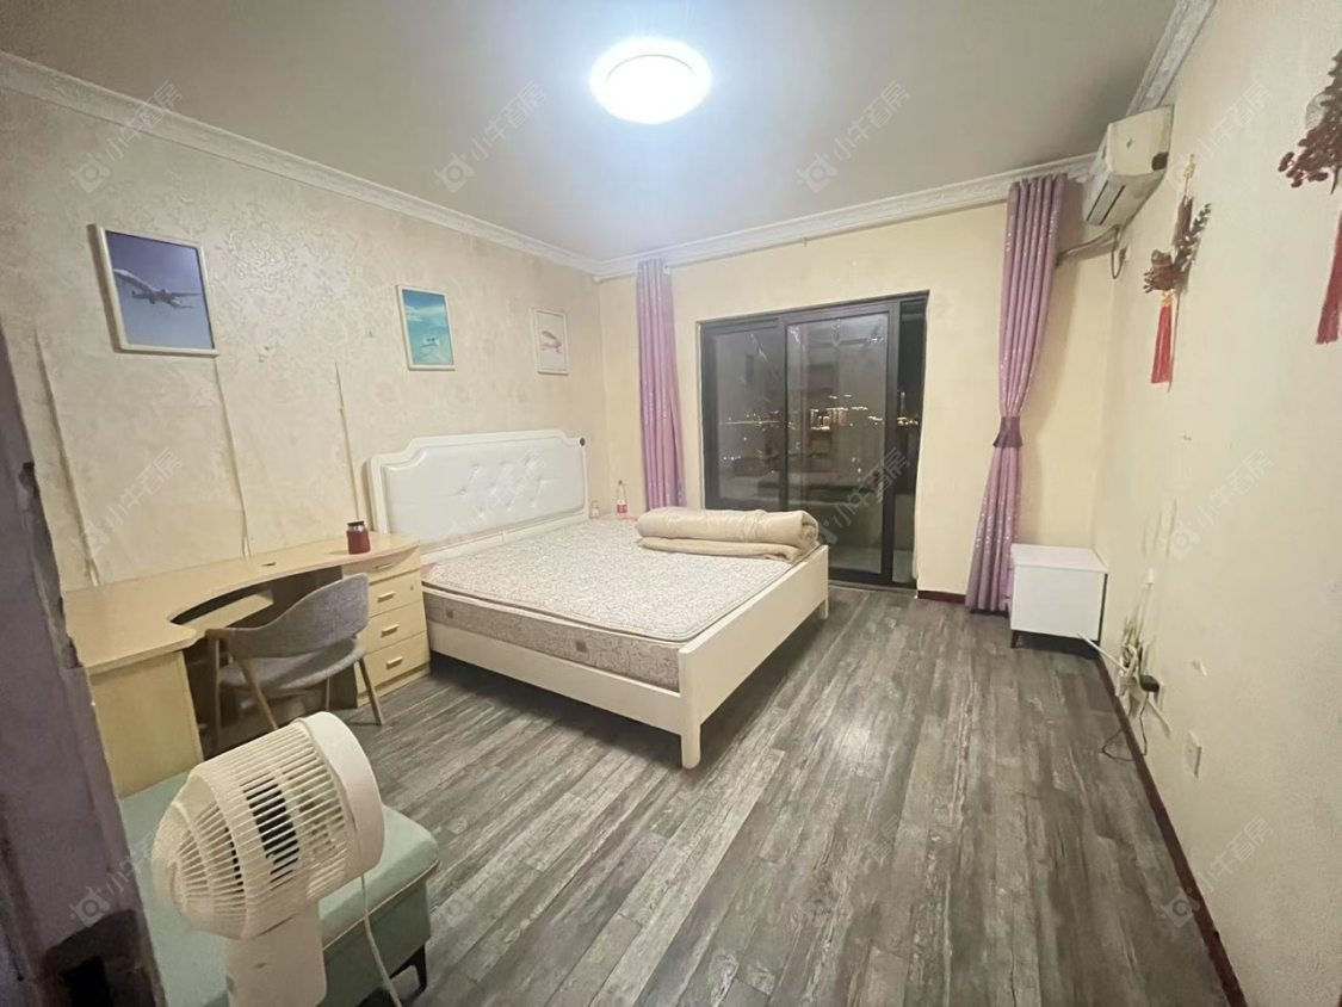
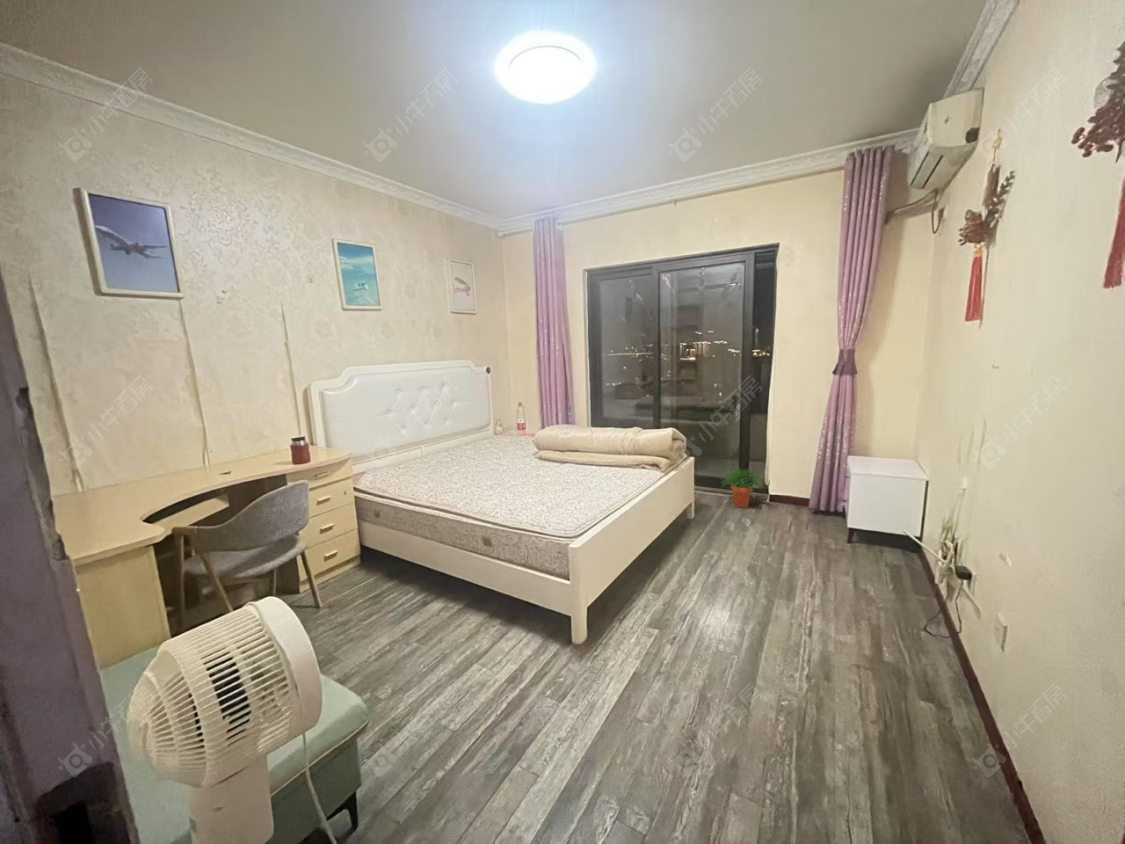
+ potted plant (741, 487)
